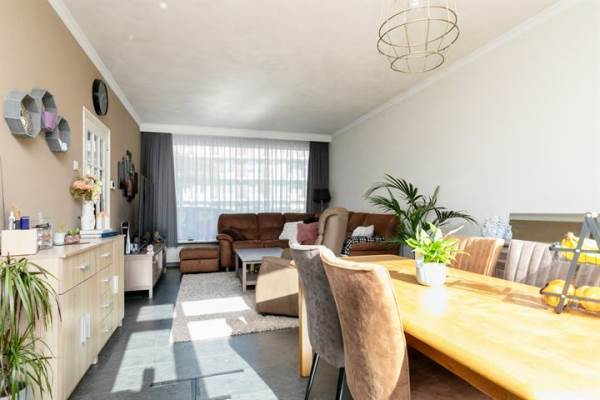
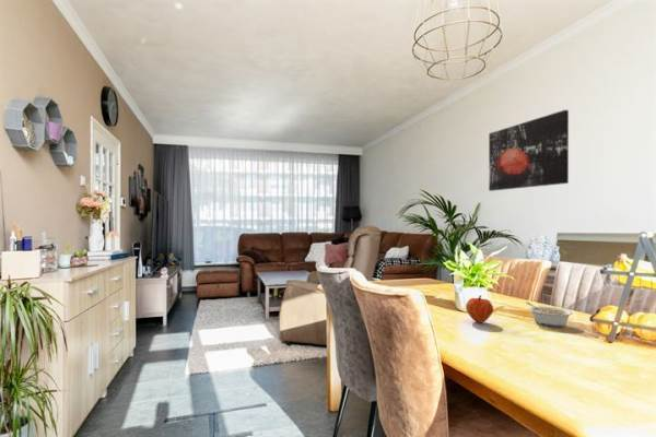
+ fruit (479, 308)
+ wall art (524, 155)
+ legume (548, 315)
